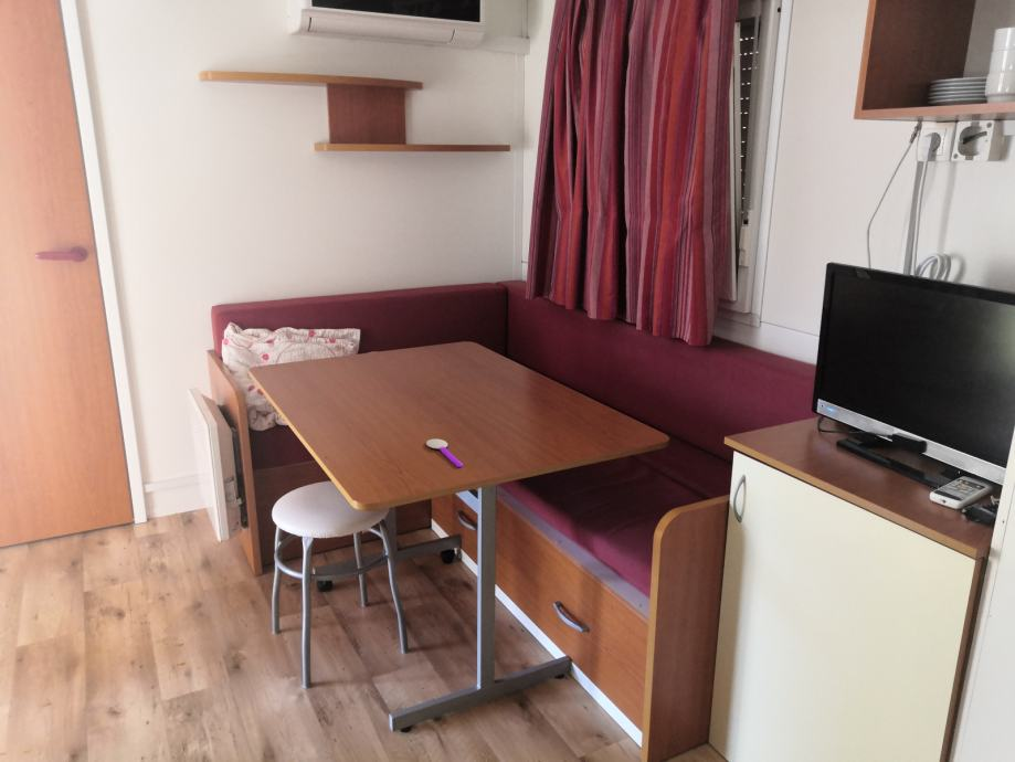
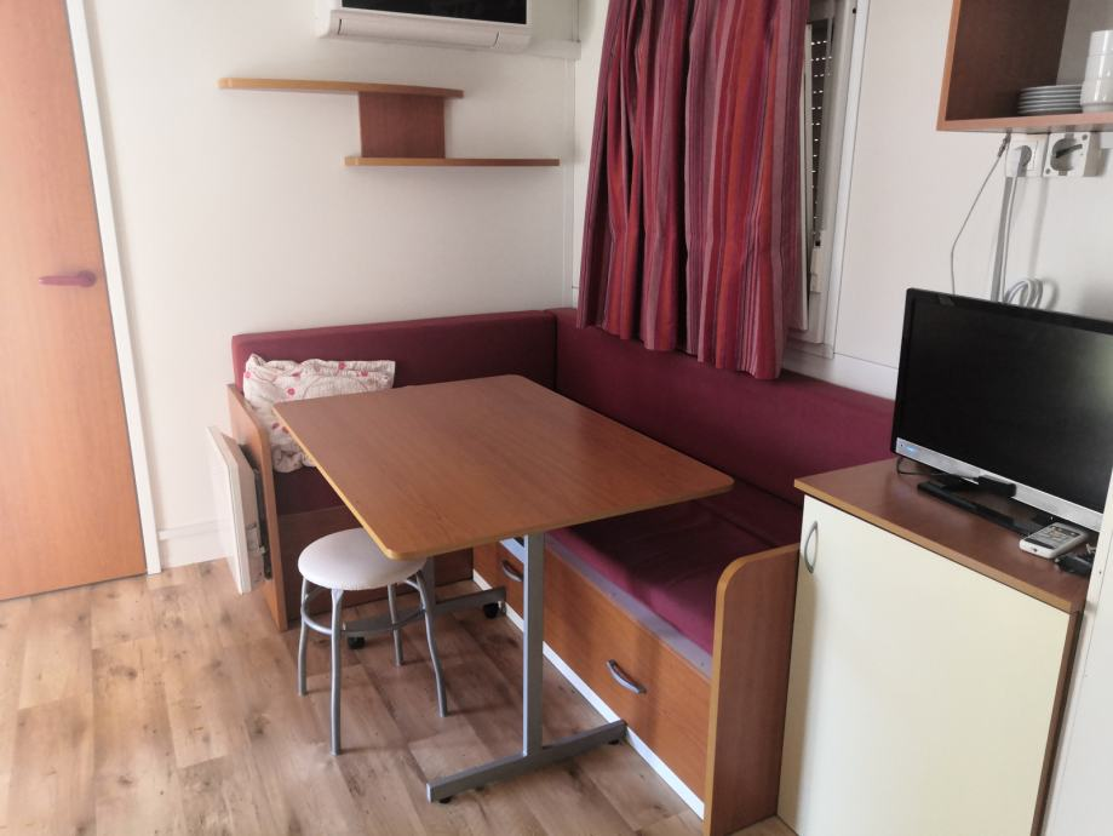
- spoon (445, 451)
